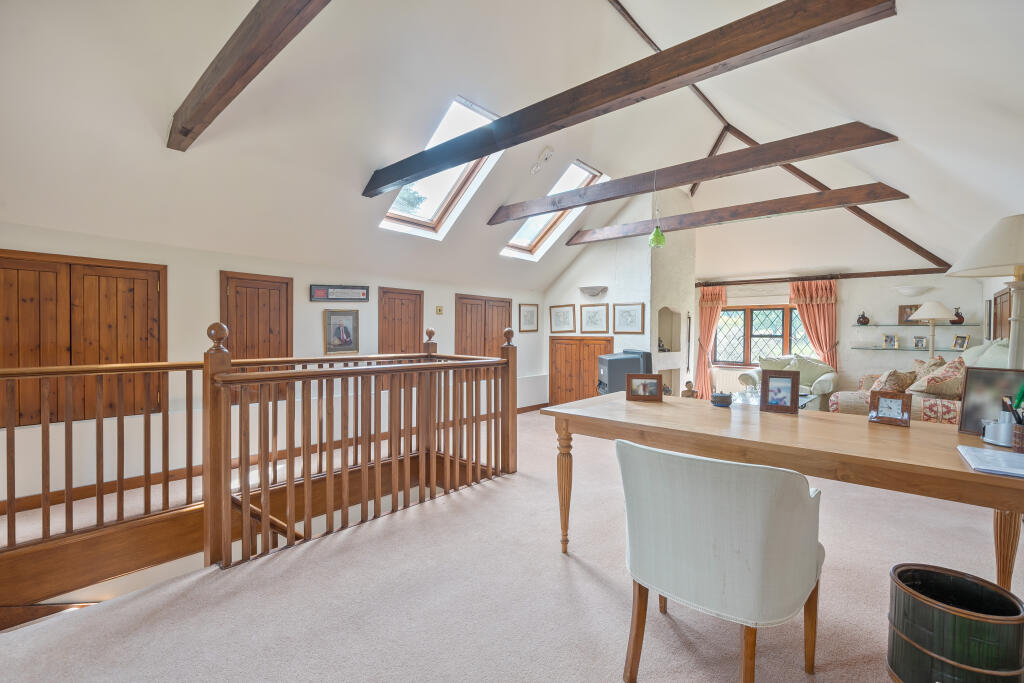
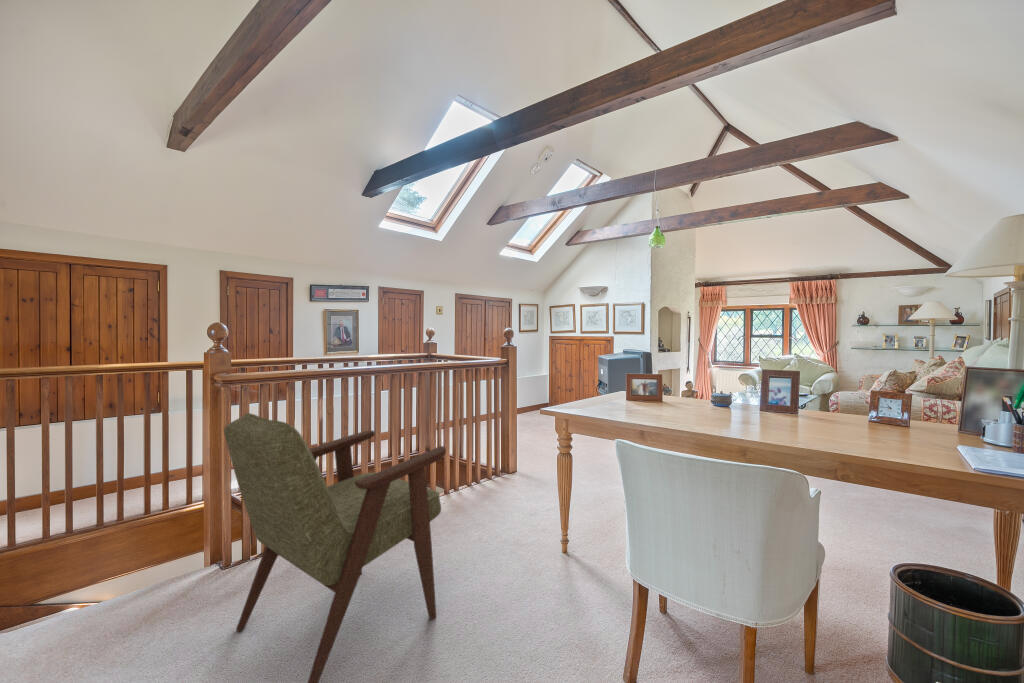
+ armchair (339, 515)
